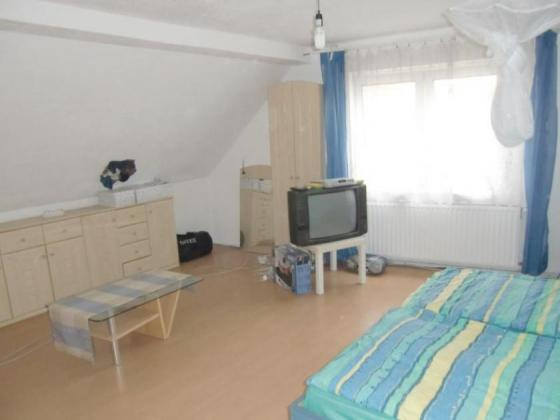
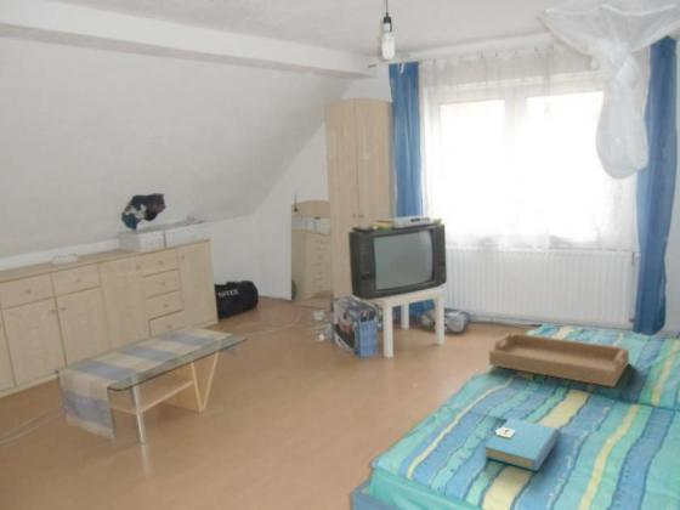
+ book (522, 442)
+ serving tray (557, 355)
